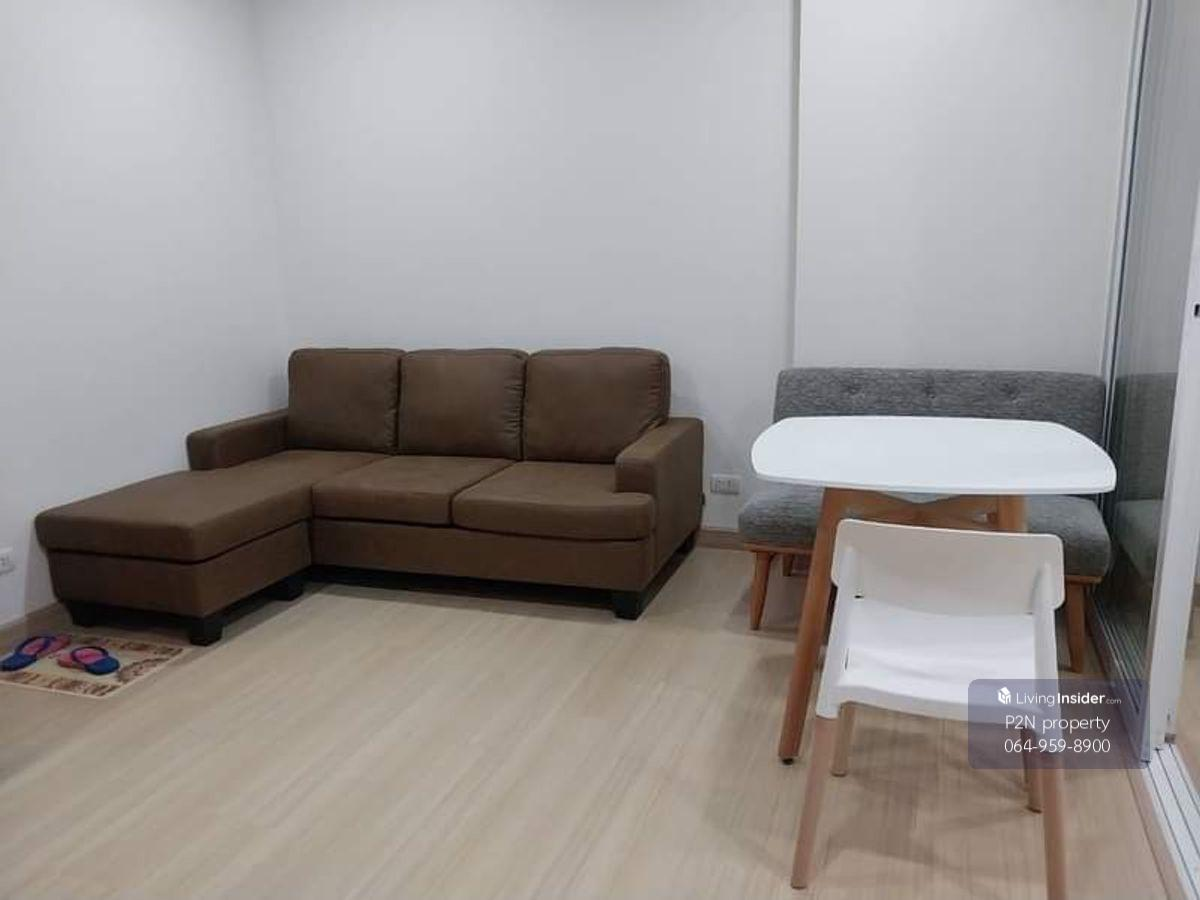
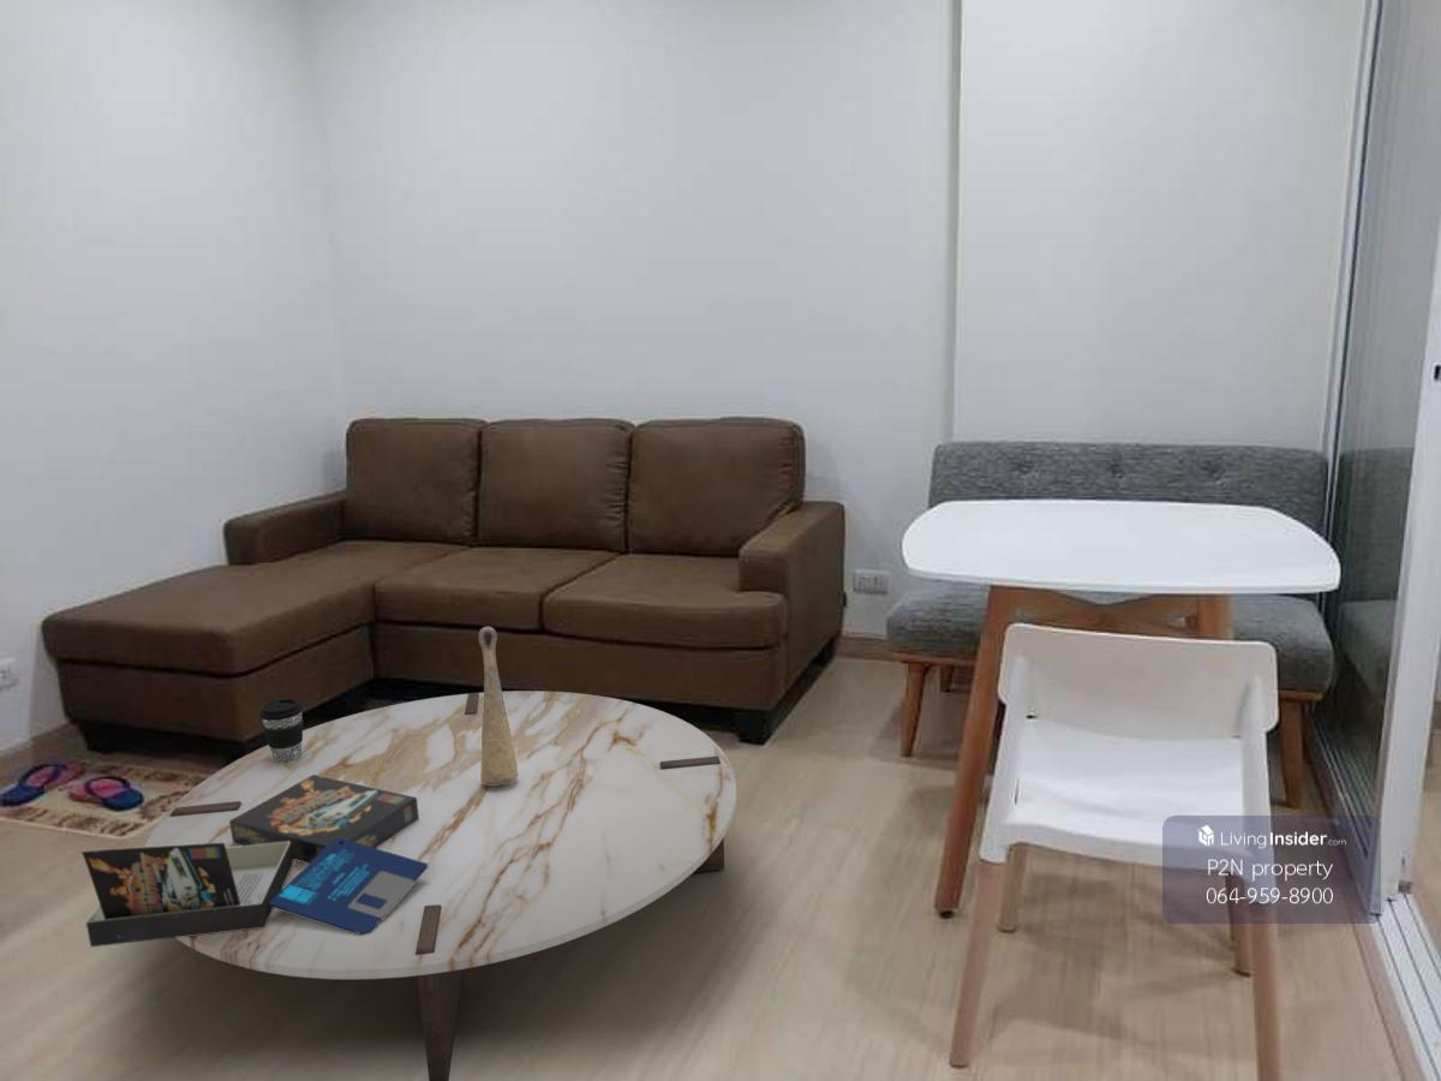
+ coffee cup (283, 730)
+ decorative vase (494, 707)
+ board game (285, 818)
+ coffee table (460, 847)
